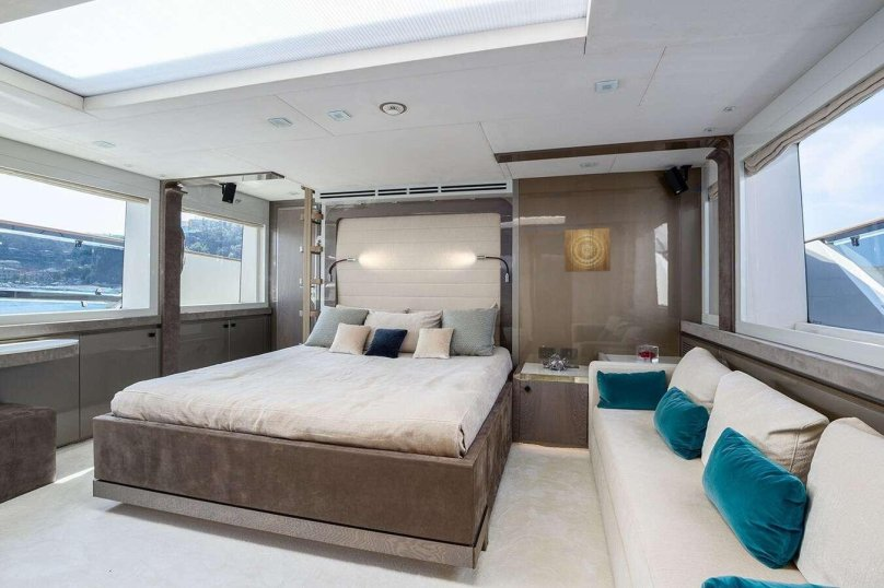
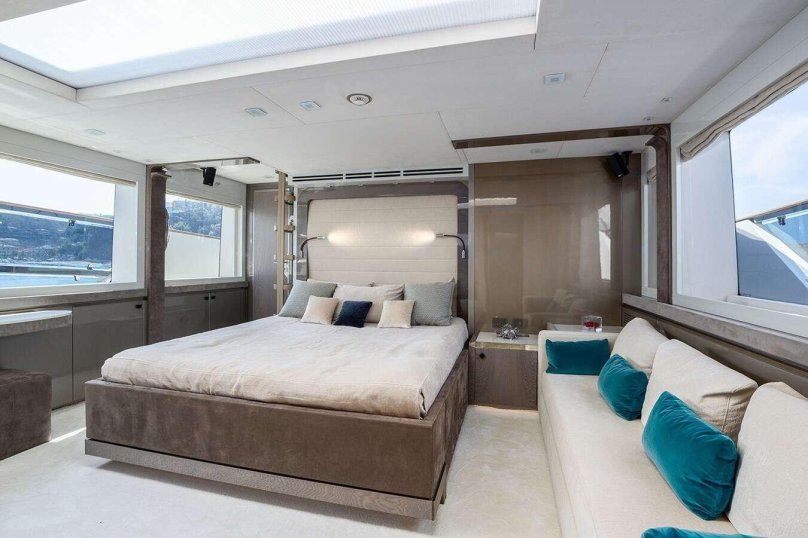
- wall art (586, 250)
